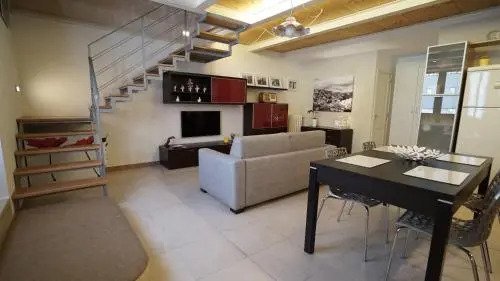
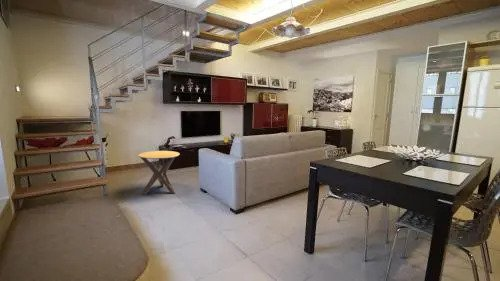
+ side table (159, 172)
